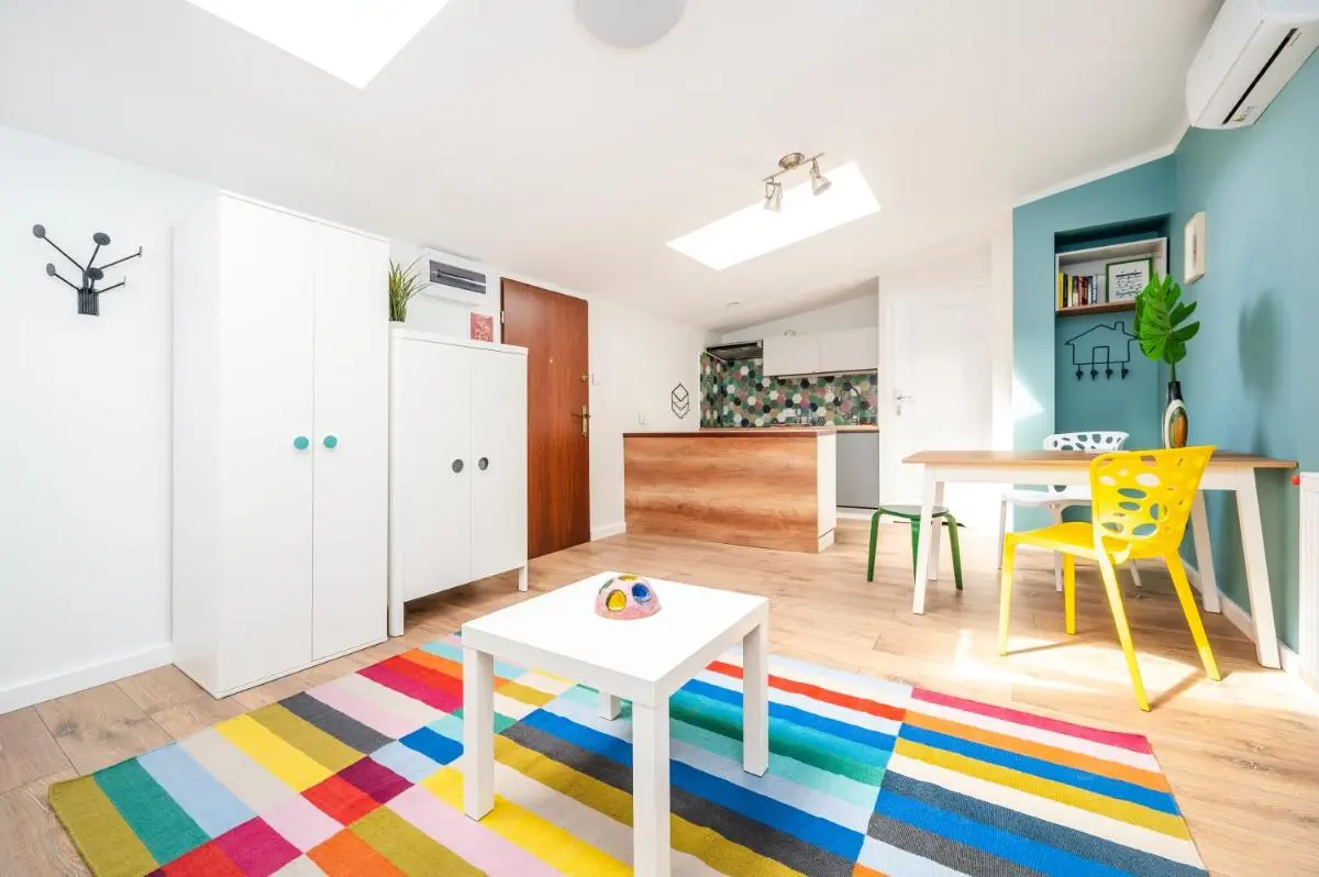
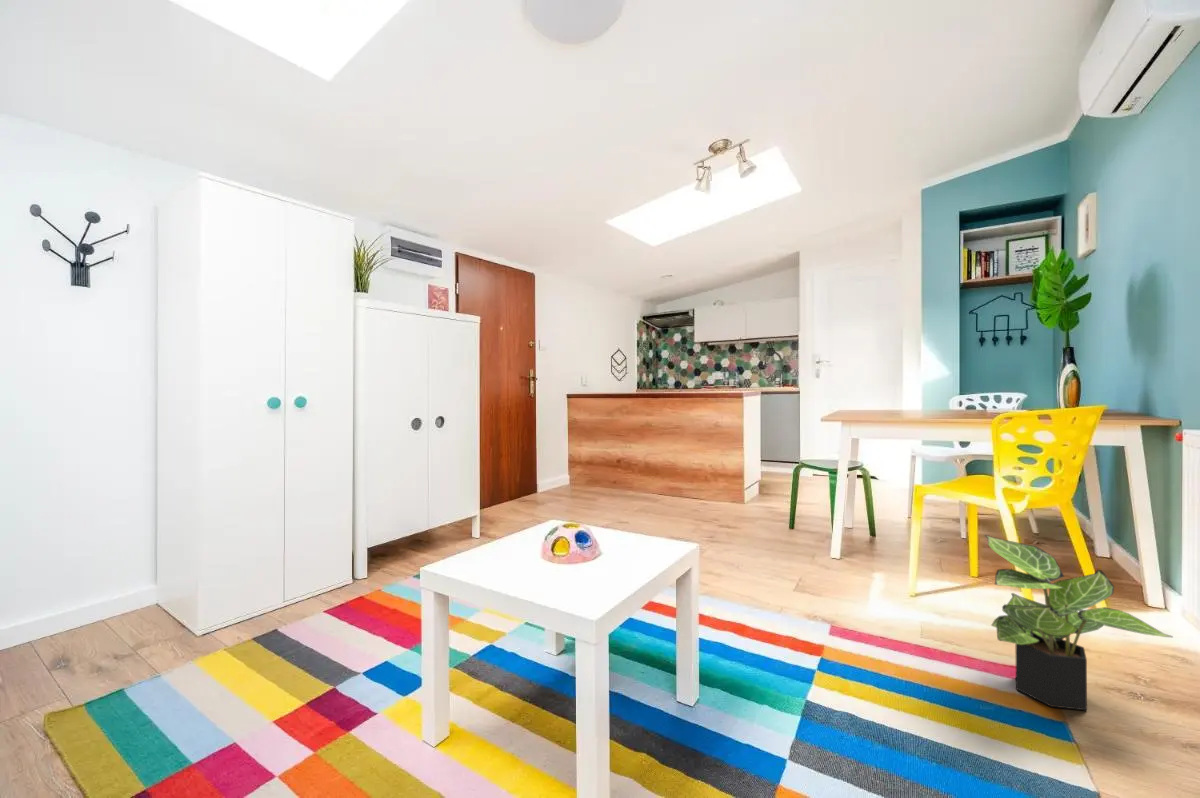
+ potted plant (1051, 620)
